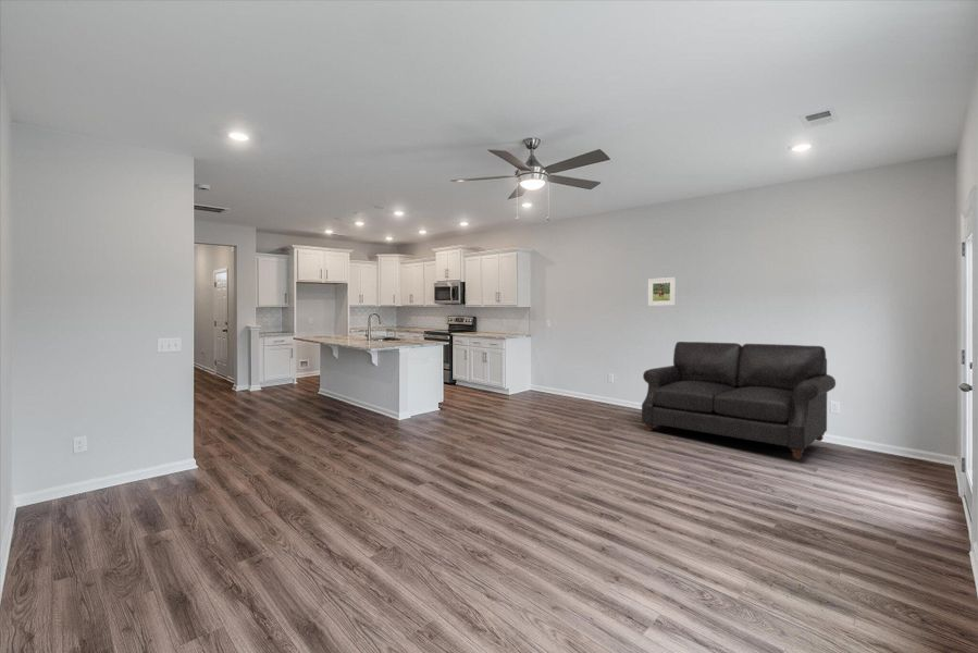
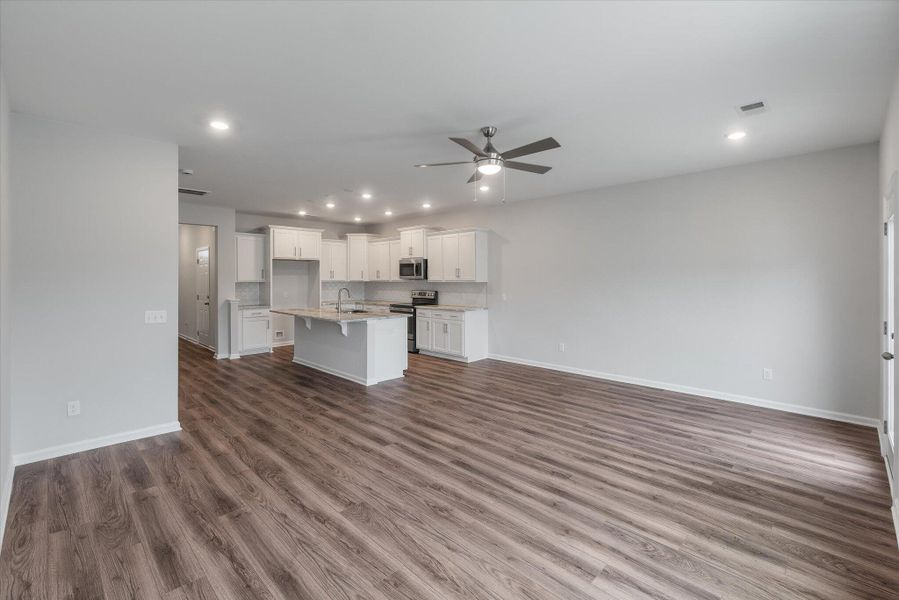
- sofa (730, 390)
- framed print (661, 292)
